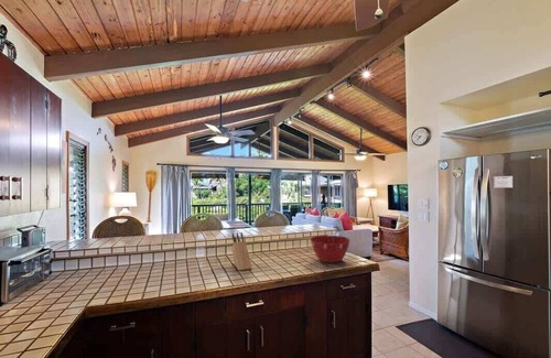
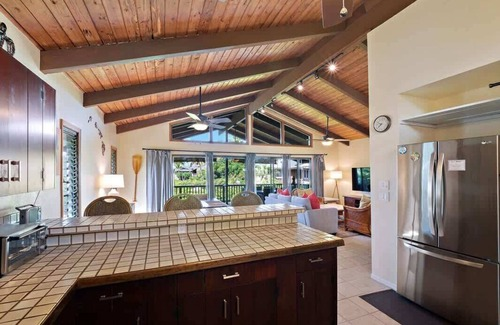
- mixing bowl (329, 249)
- knife block (240, 249)
